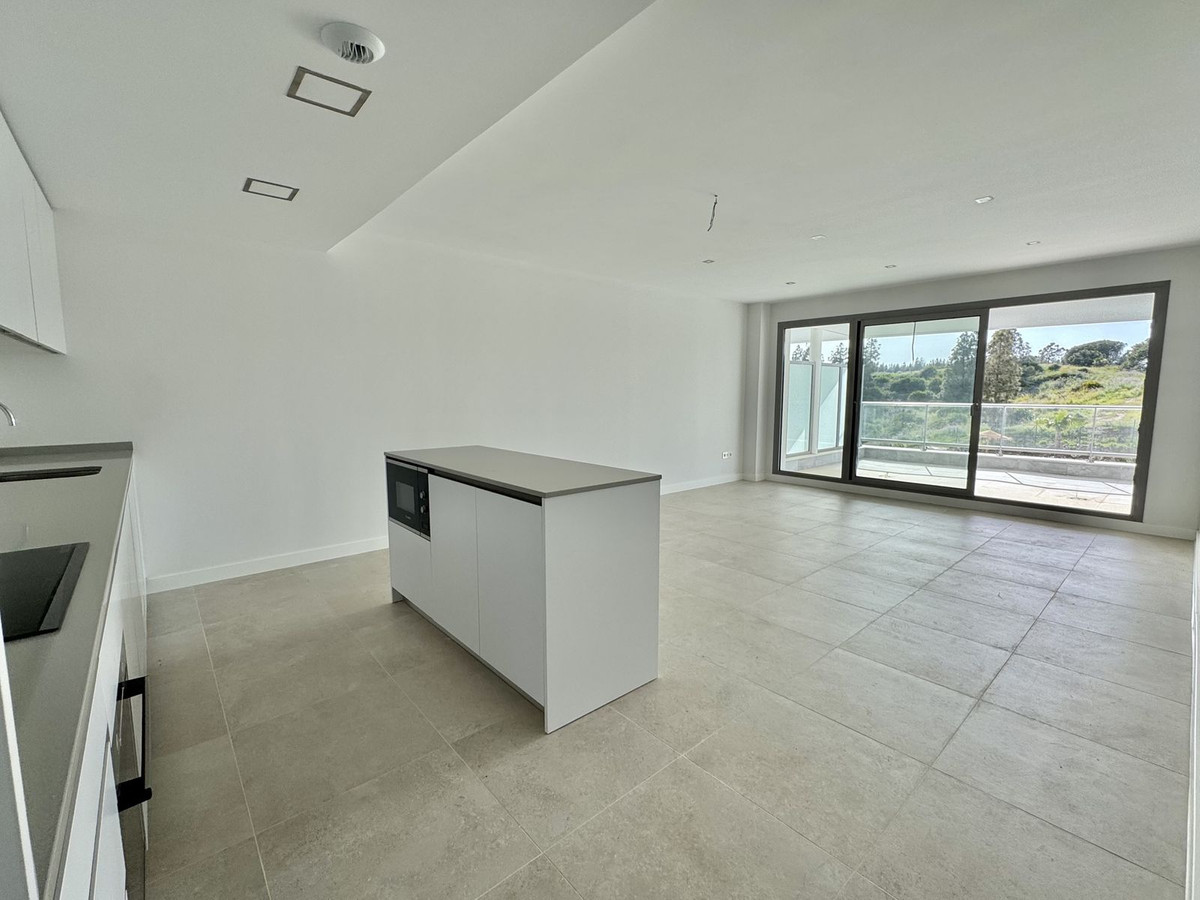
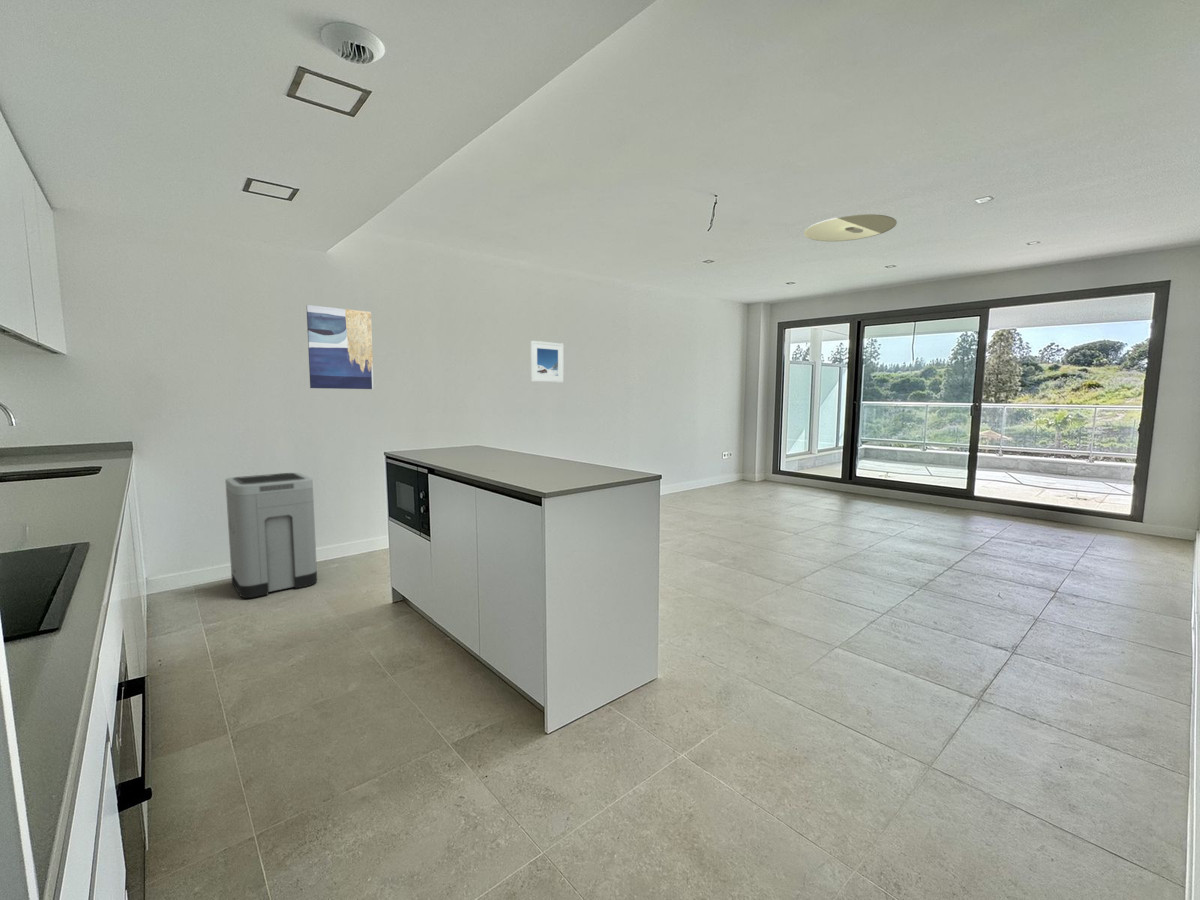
+ ceiling lamp (849, 225)
+ wall art (341, 349)
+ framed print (547, 362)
+ trash can (272, 531)
